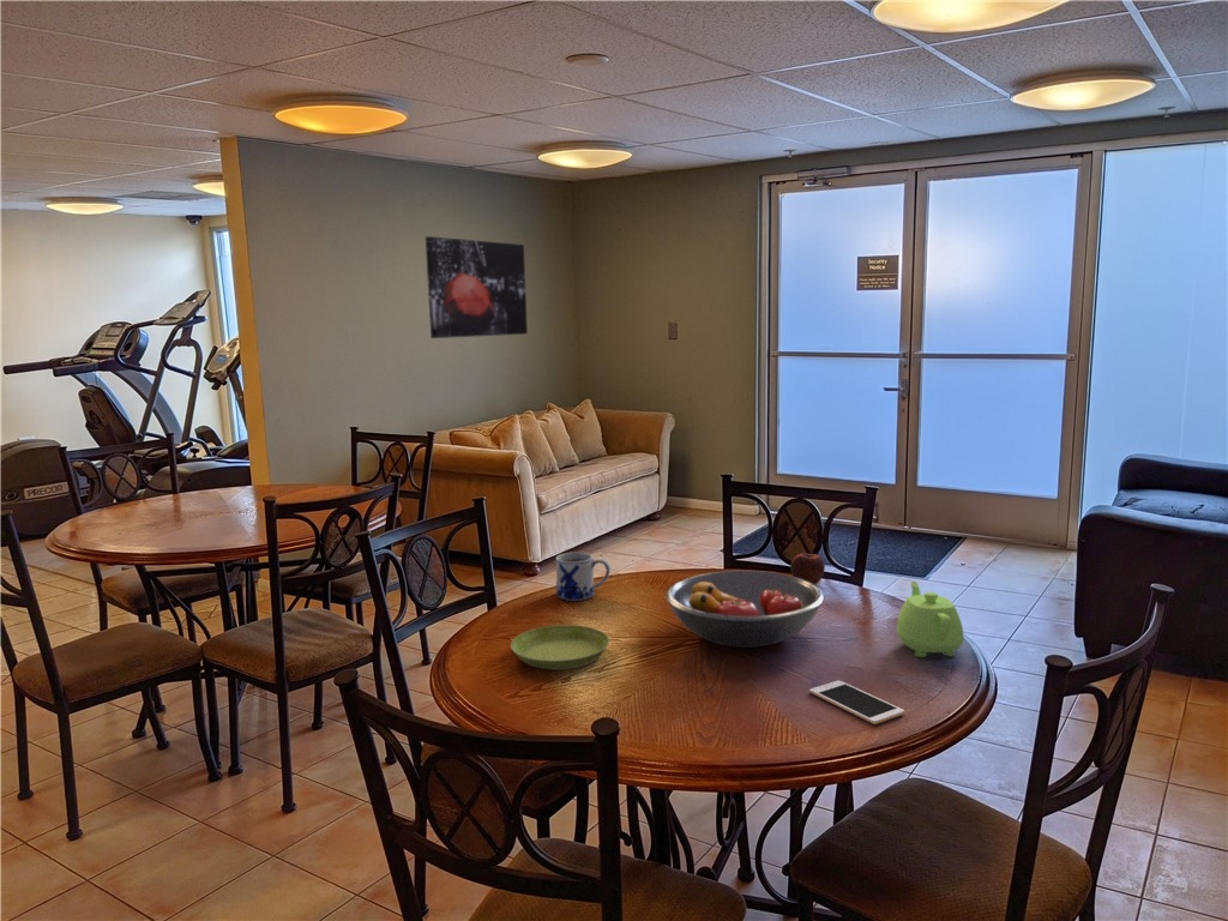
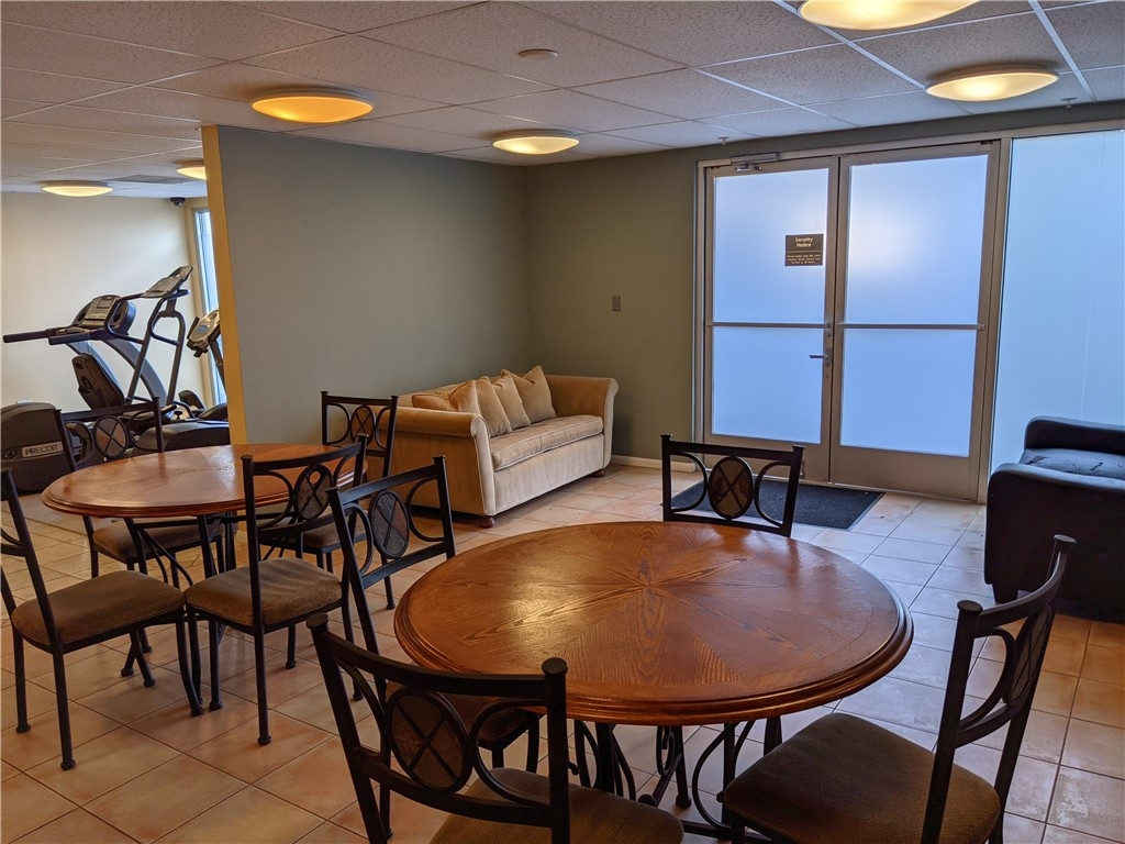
- saucer (560, 648)
- teapot (928, 620)
- fruit bowl (744, 608)
- cell phone (855, 700)
- wall art (480, 288)
- mug (579, 576)
- apple (807, 568)
